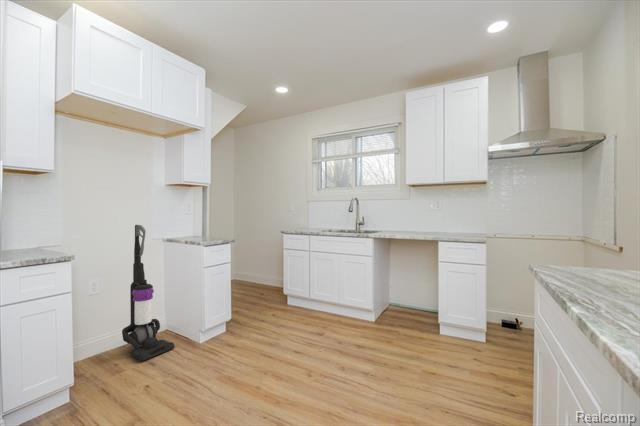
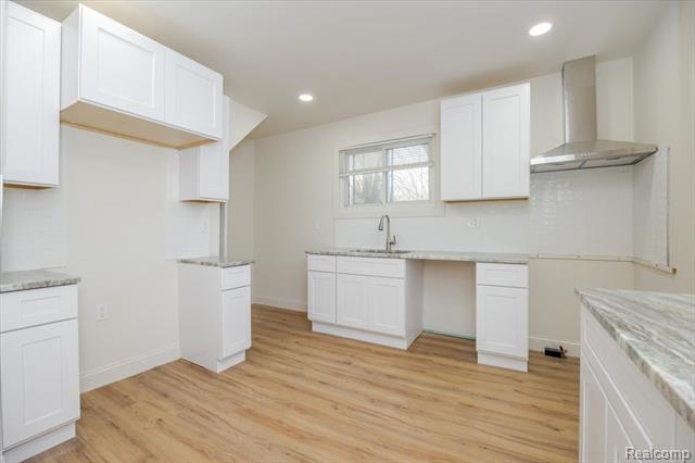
- vacuum cleaner (145, 286)
